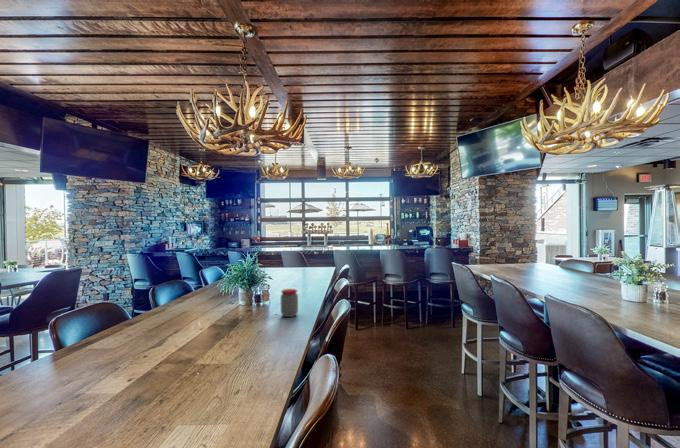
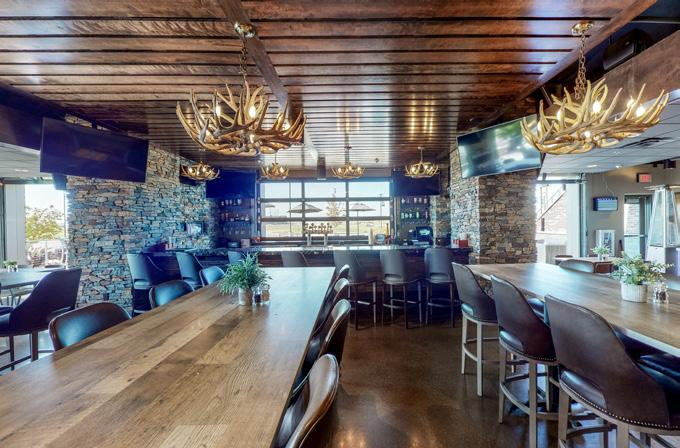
- jar (289, 302)
